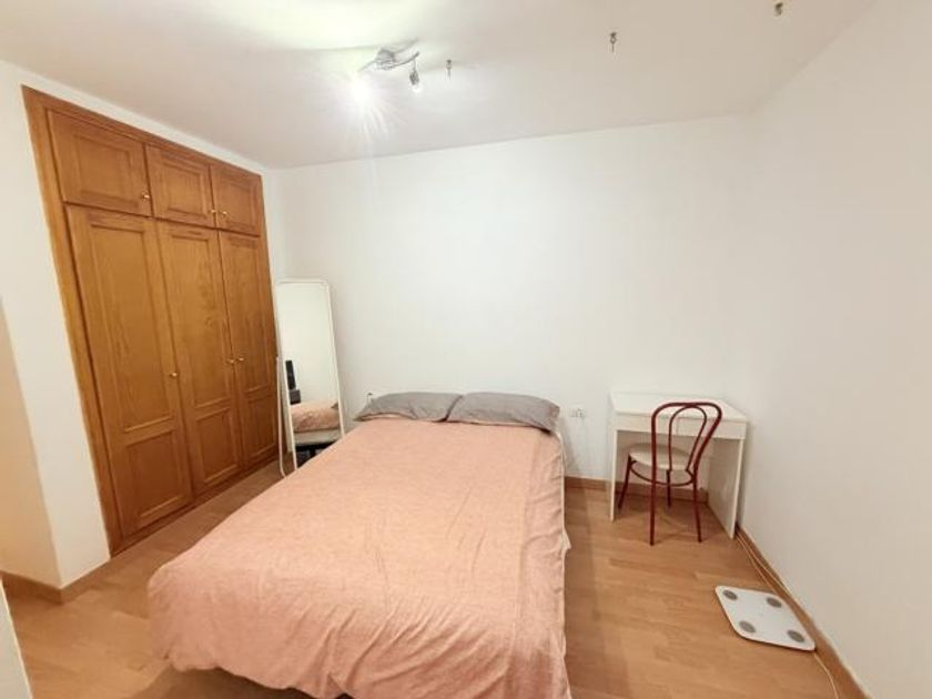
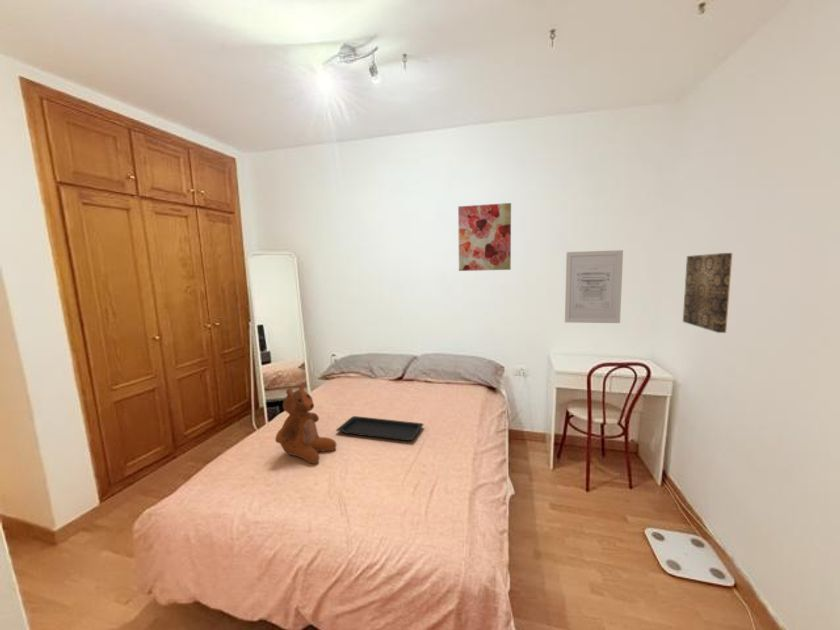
+ wall art (704, 291)
+ teddy bear (306, 420)
+ wall art (484, 238)
+ serving tray (380, 428)
+ wall art (593, 287)
